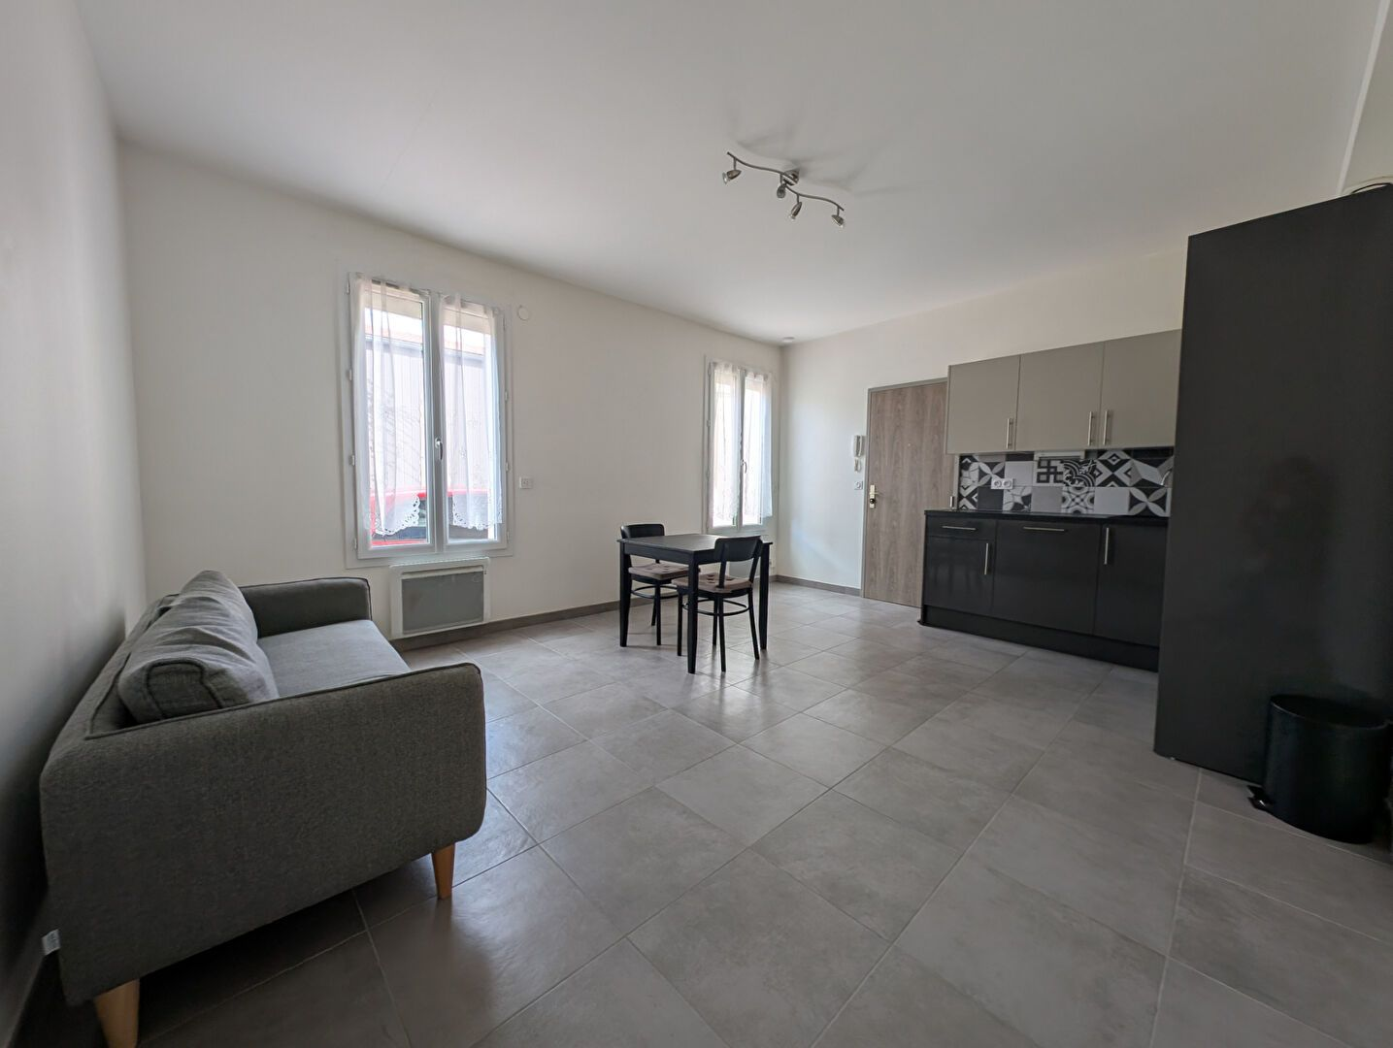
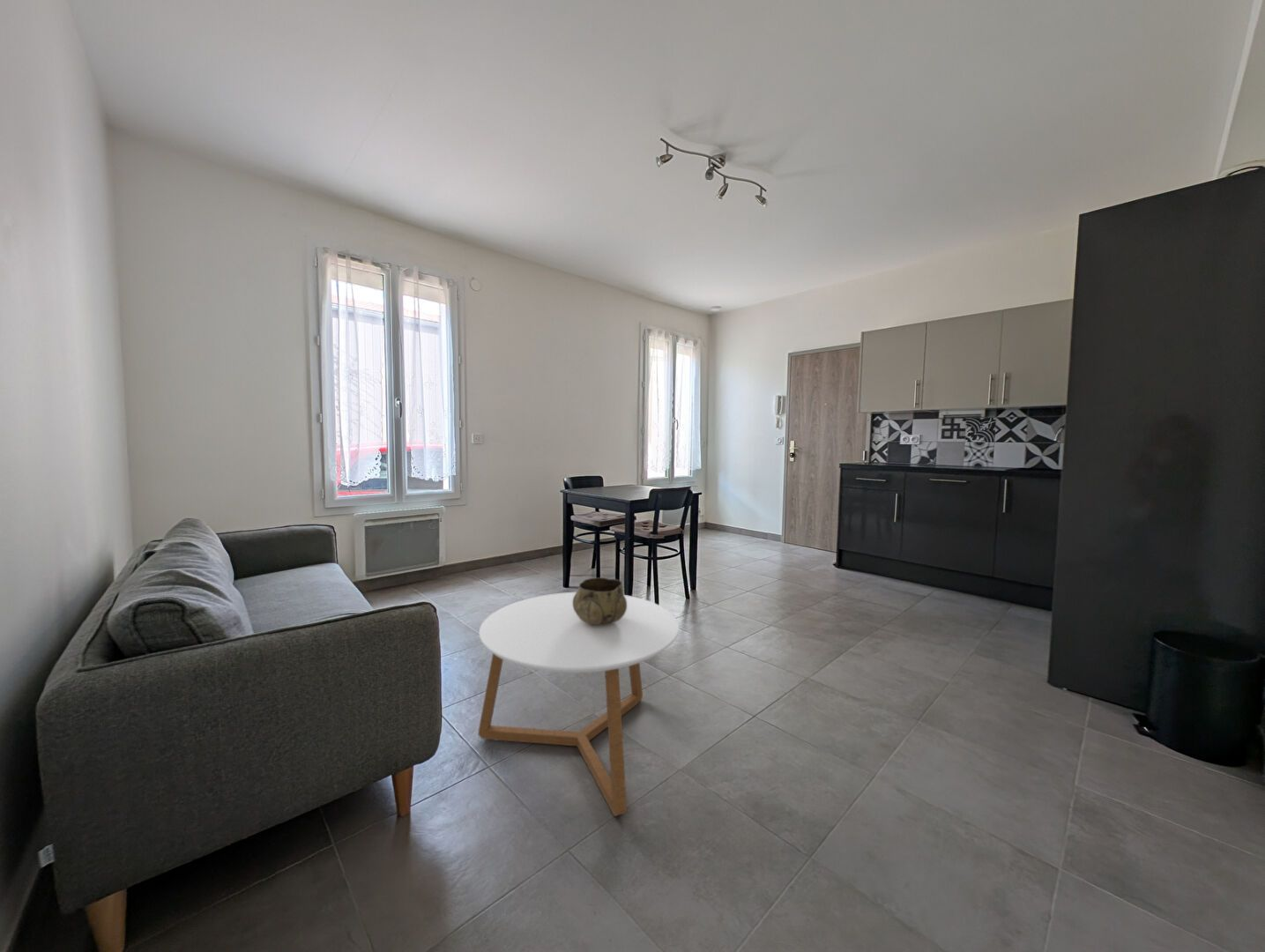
+ coffee table (584, 672)
+ decorative bowl (599, 602)
